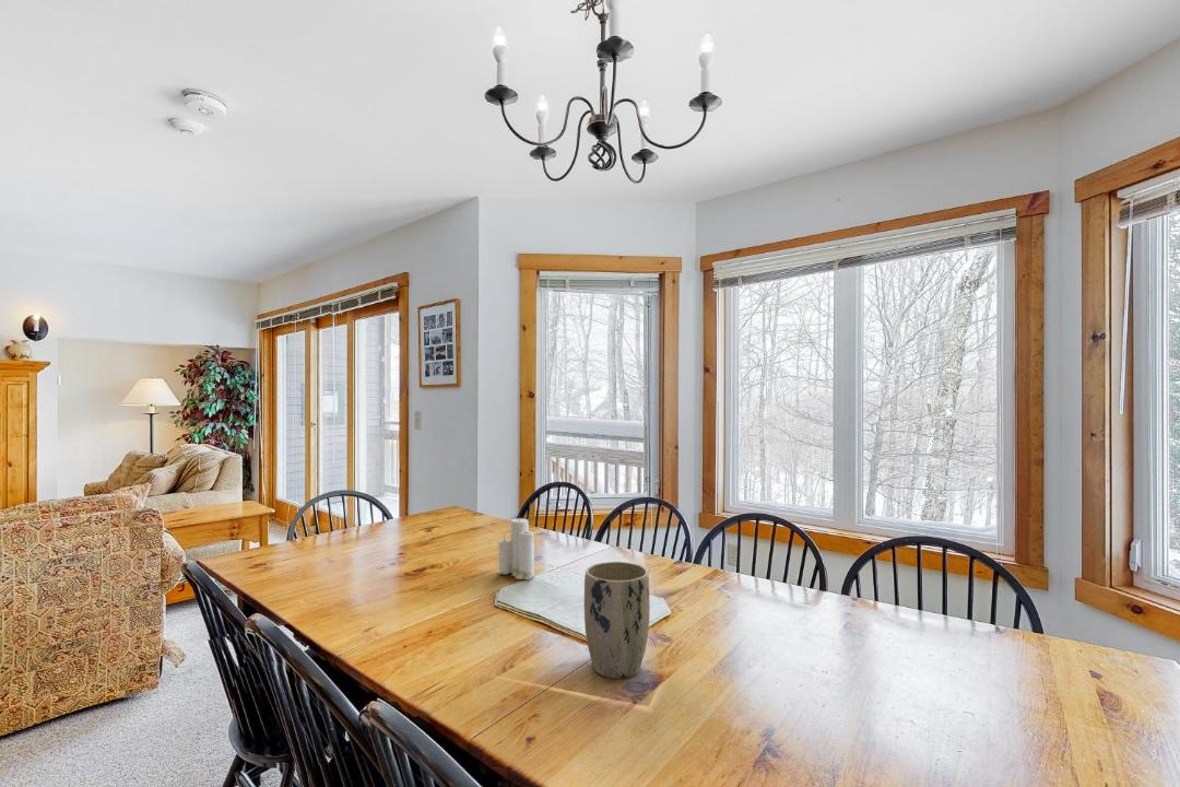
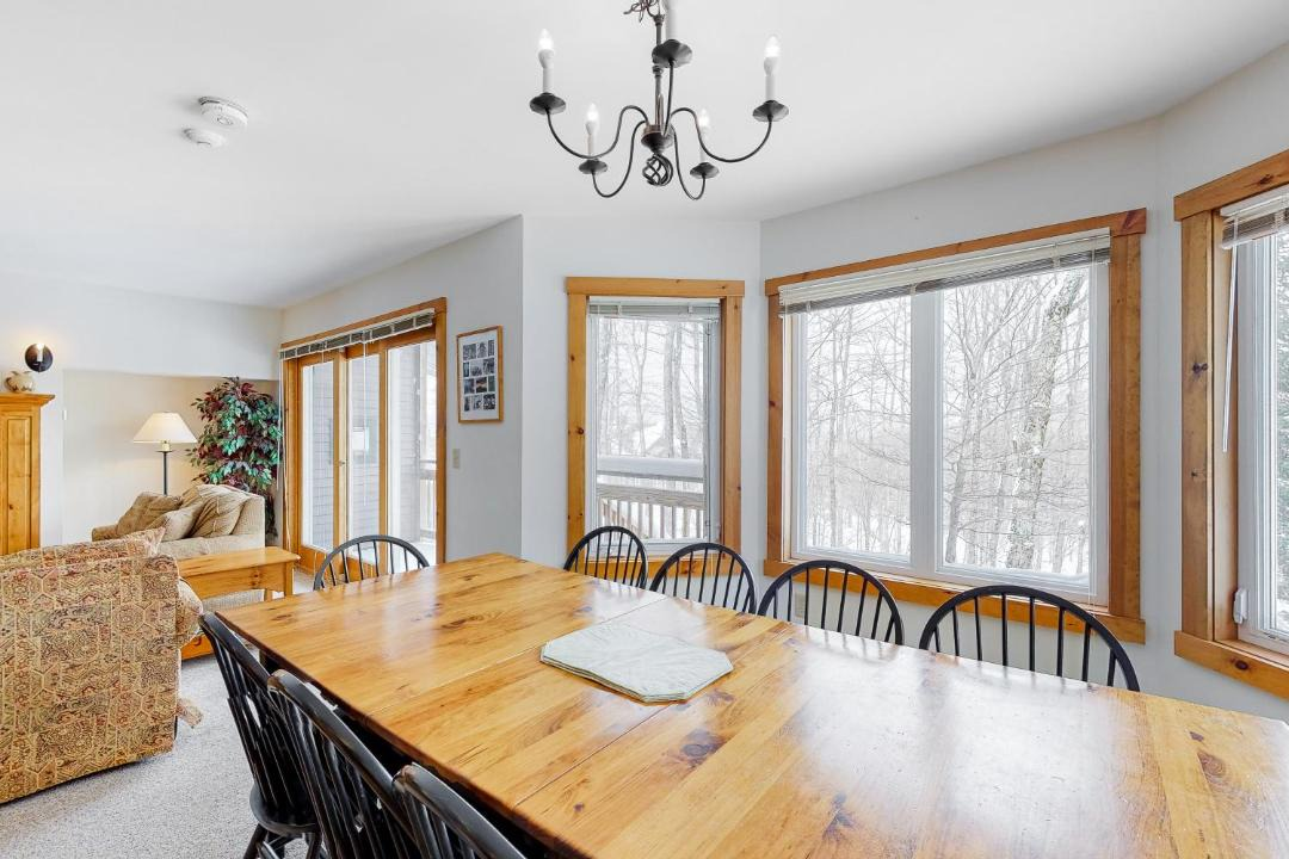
- candle (517, 544)
- plant pot (616, 619)
